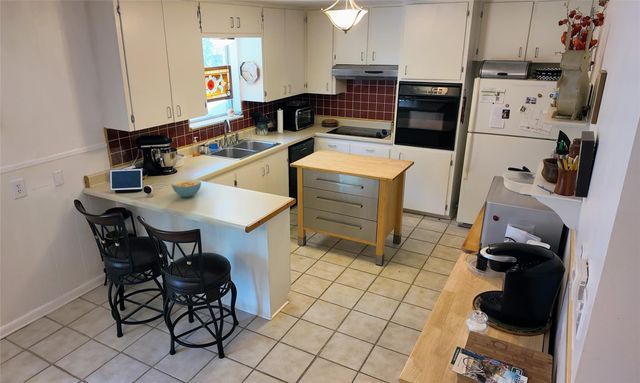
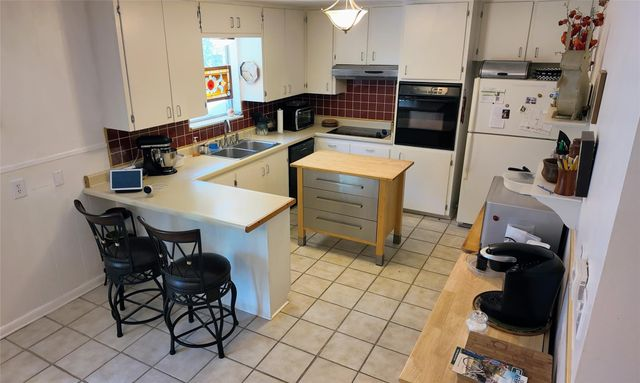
- cereal bowl (186, 189)
